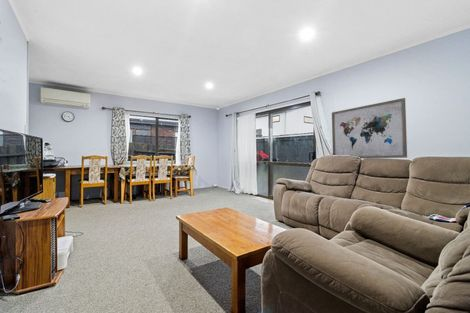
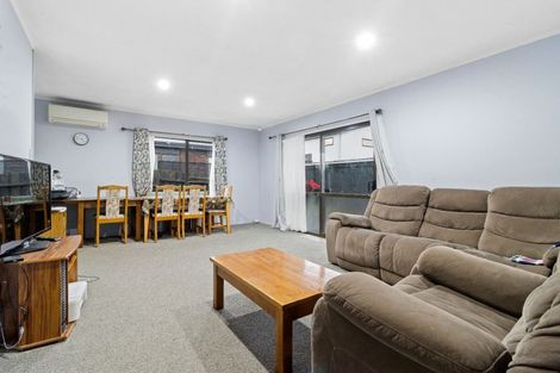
- wall art (364, 132)
